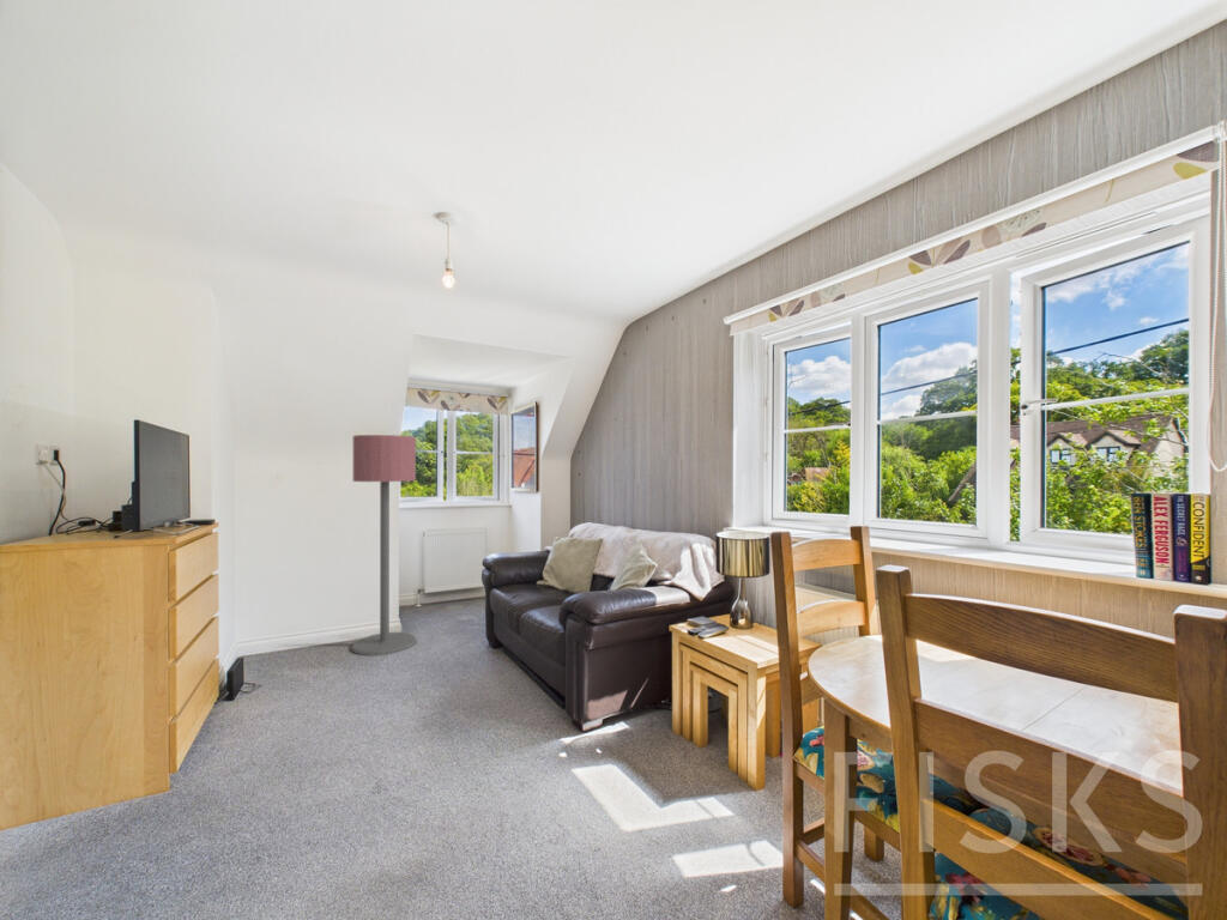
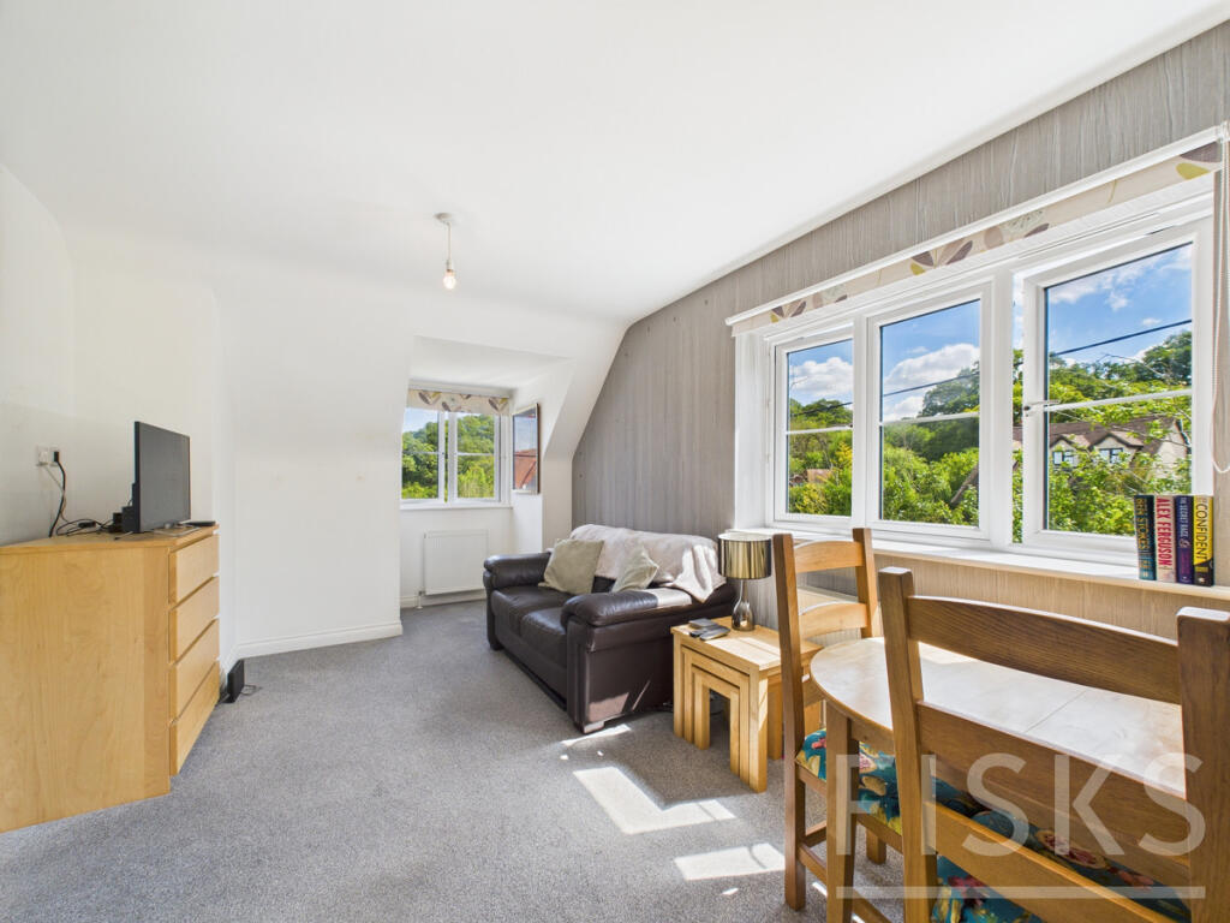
- floor lamp (385, 540)
